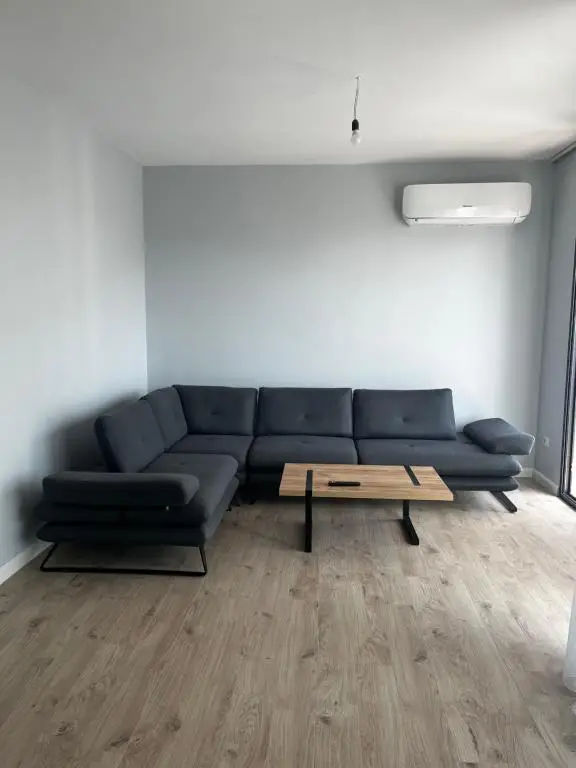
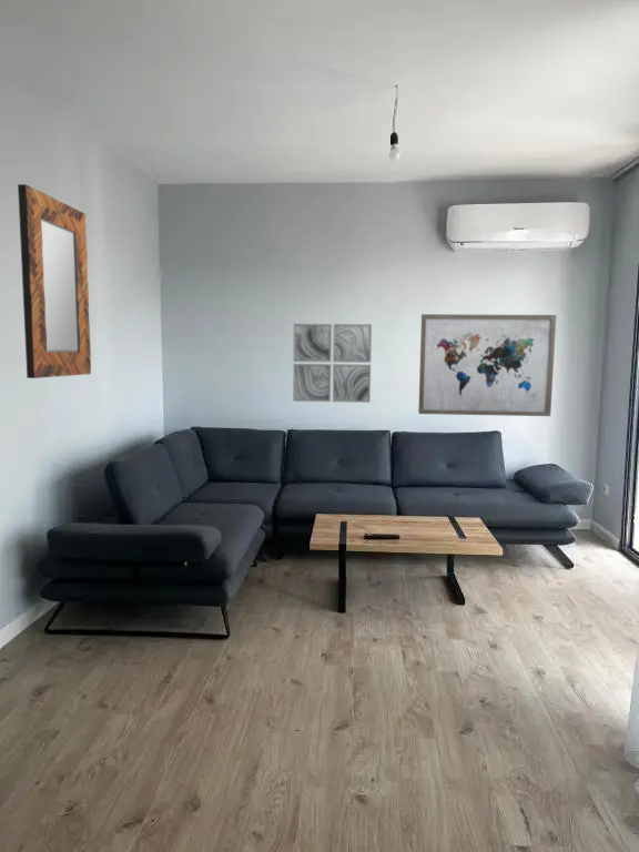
+ home mirror (59, 290)
+ wall art (333, 364)
+ wall art (486, 365)
